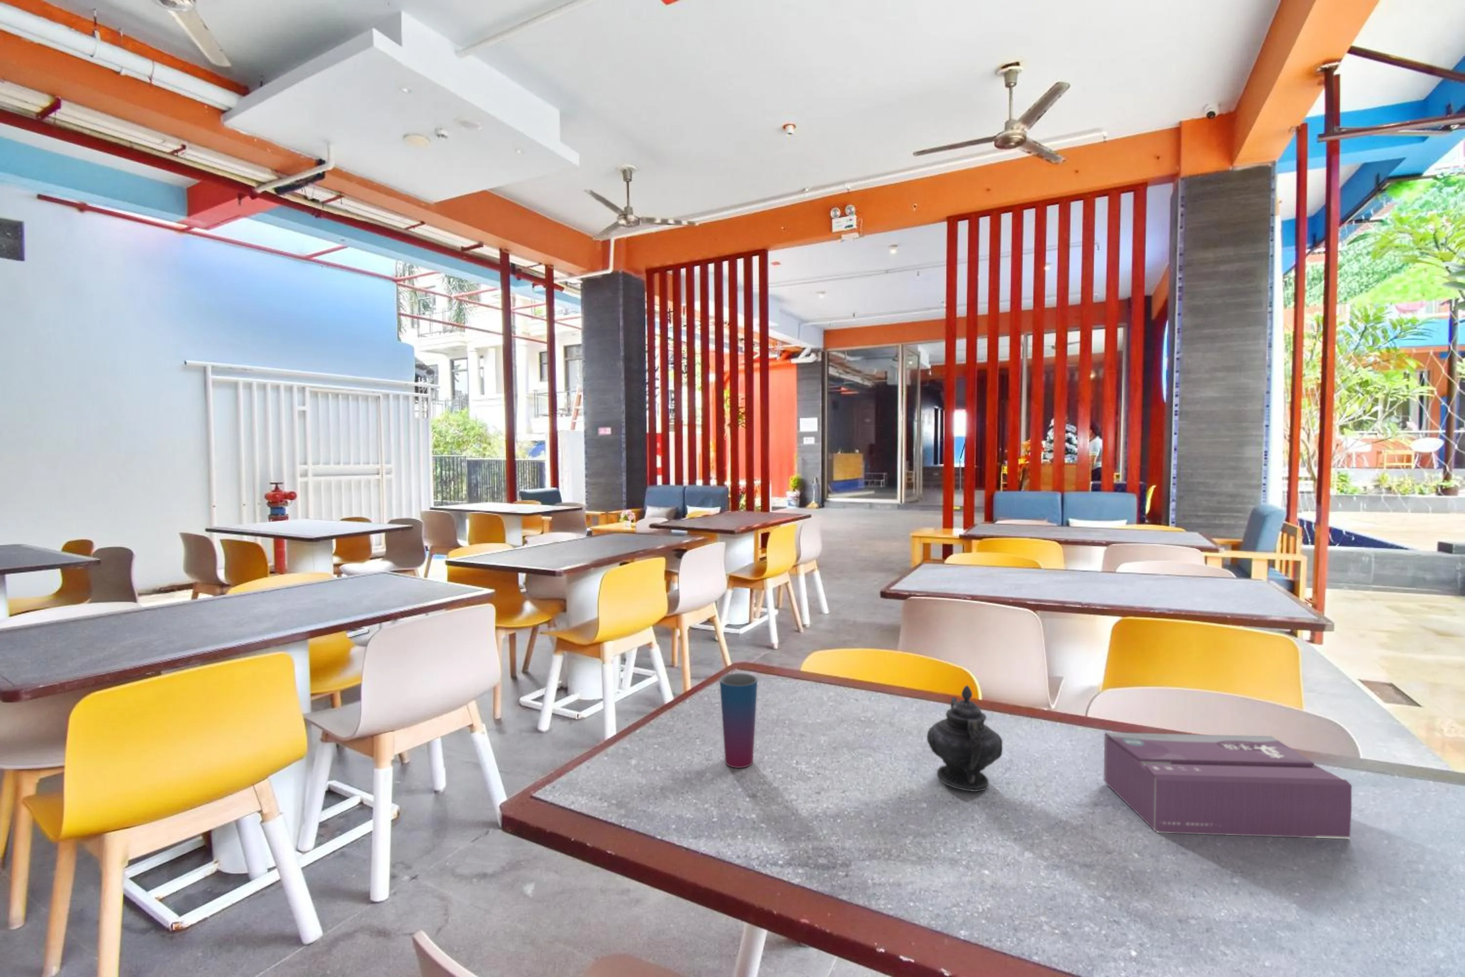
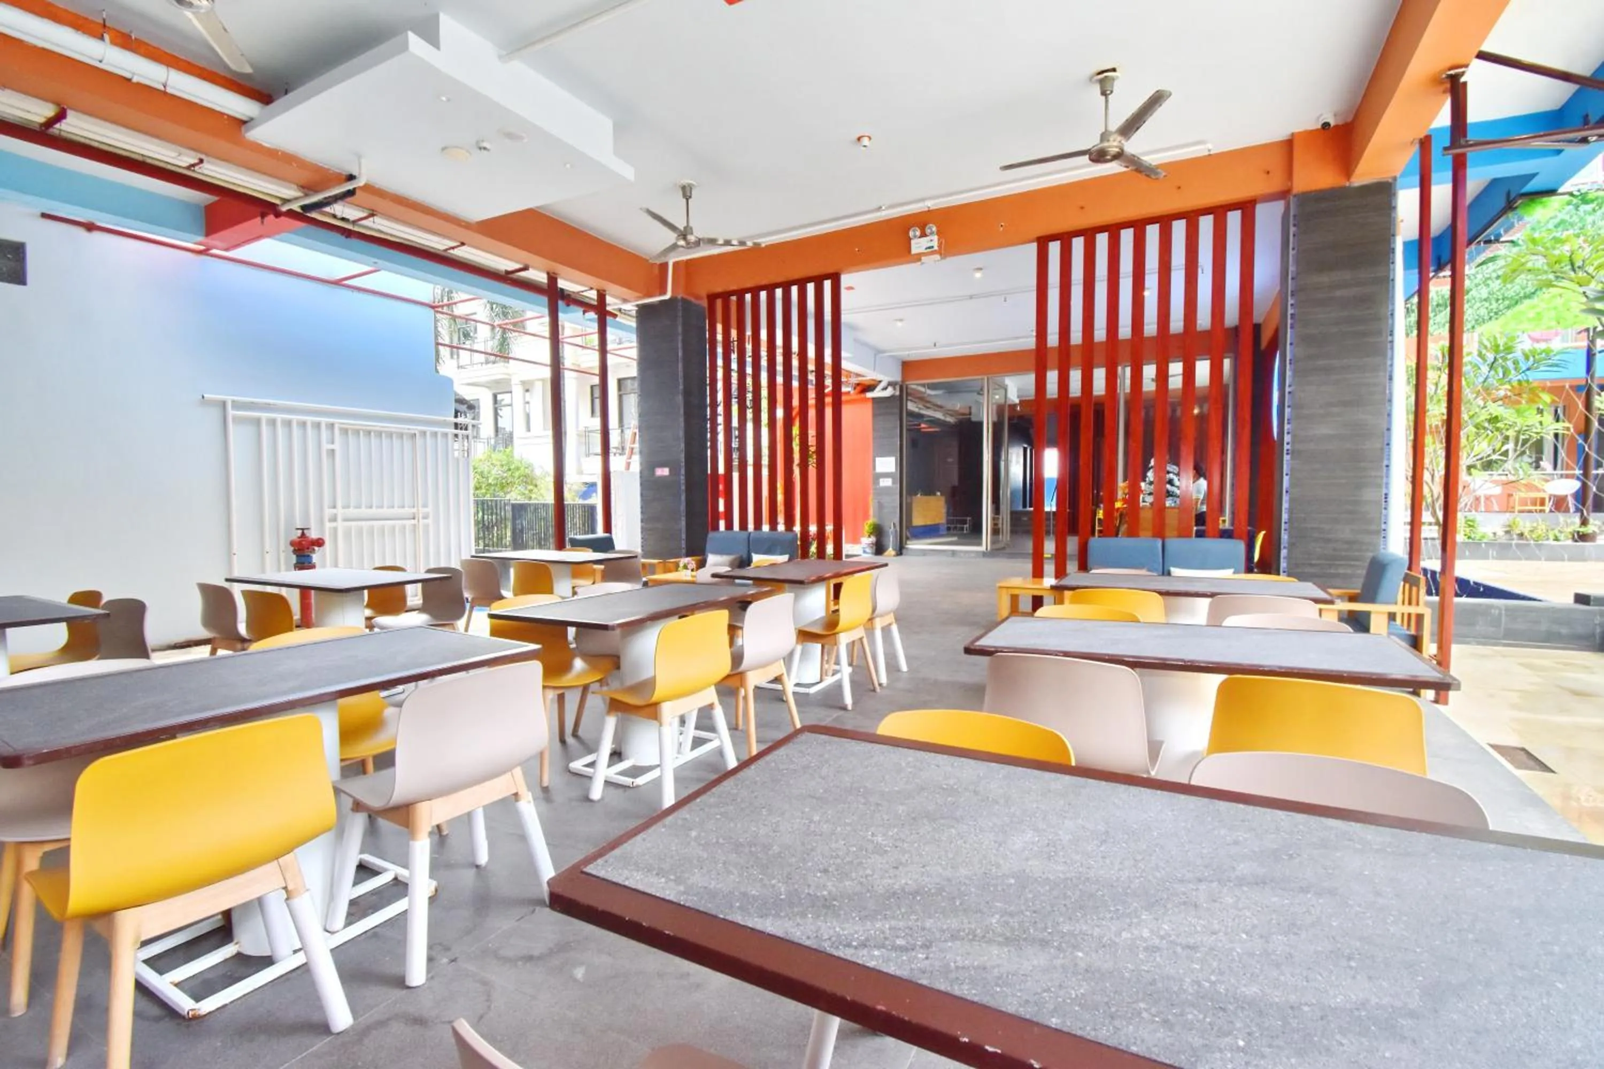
- teapot (962, 732)
- cup (738, 720)
- tissue box (1216, 781)
